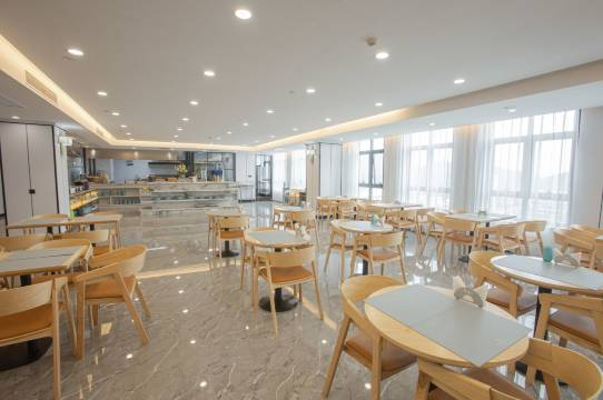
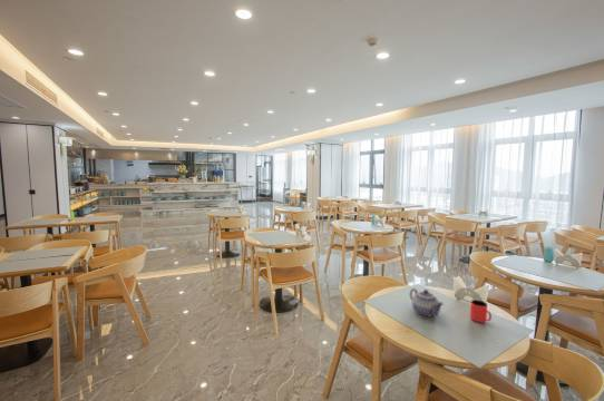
+ cup (480, 312)
+ teapot (425, 301)
